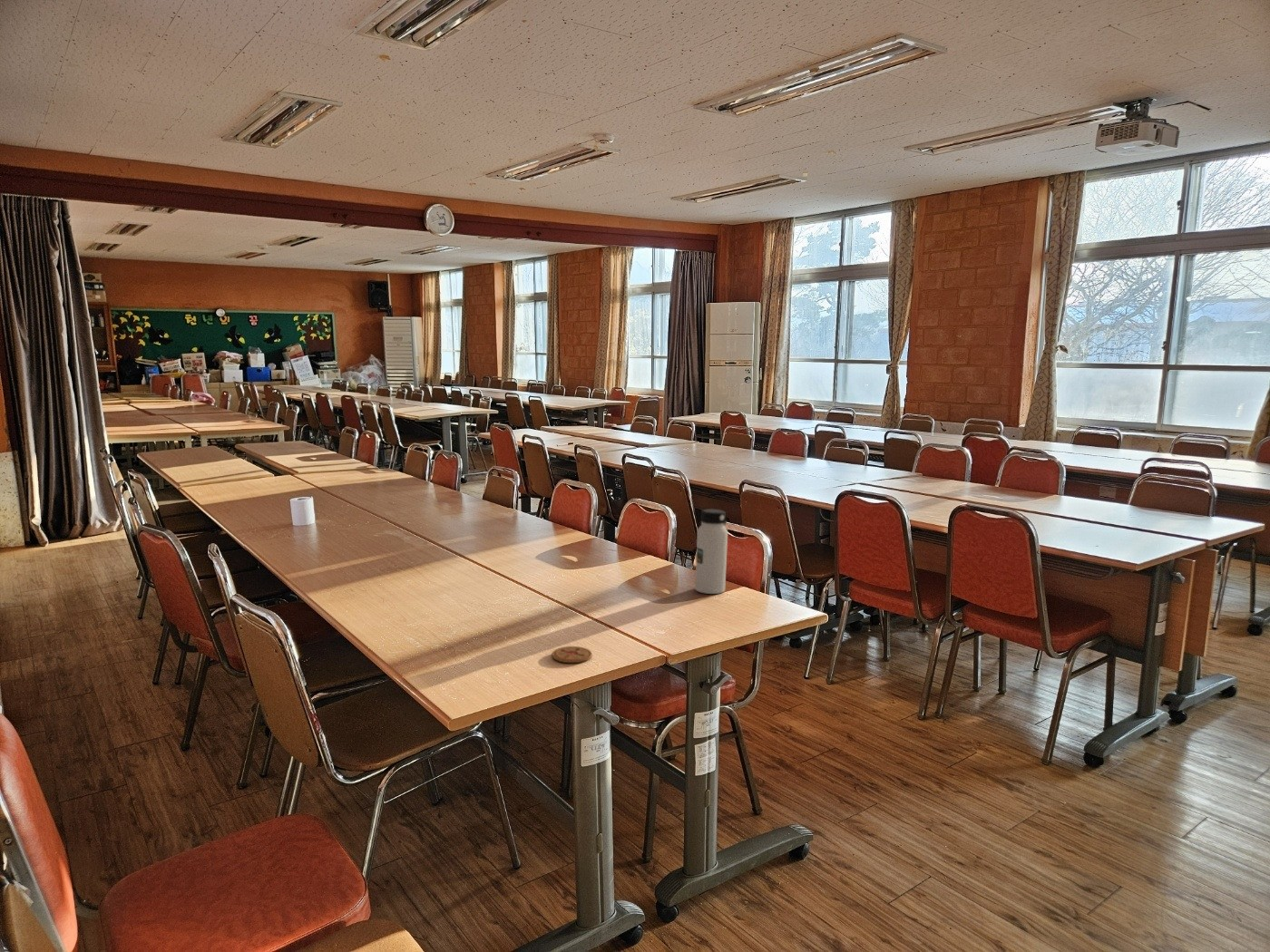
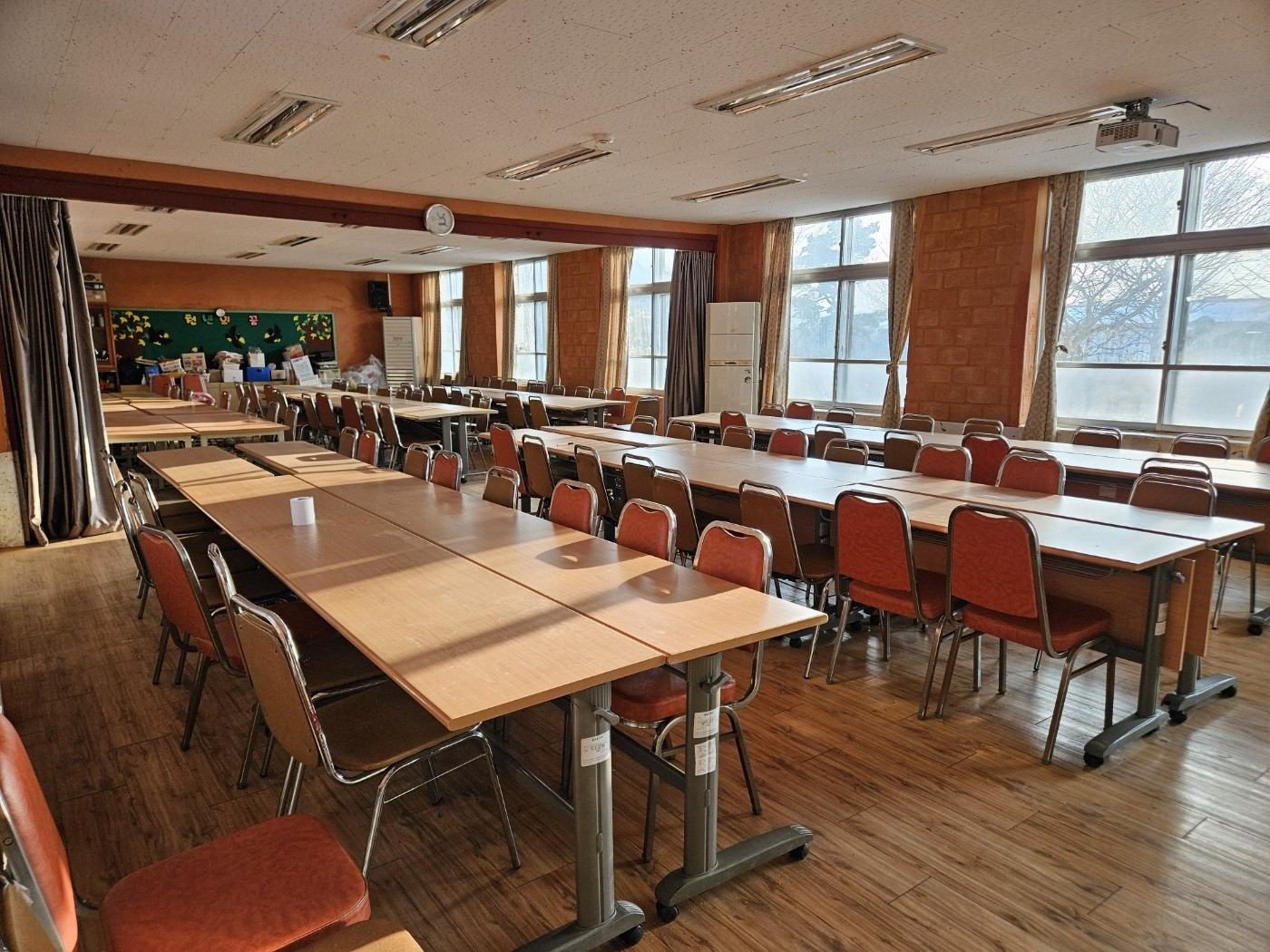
- coaster (572, 654)
- water bottle (711, 550)
